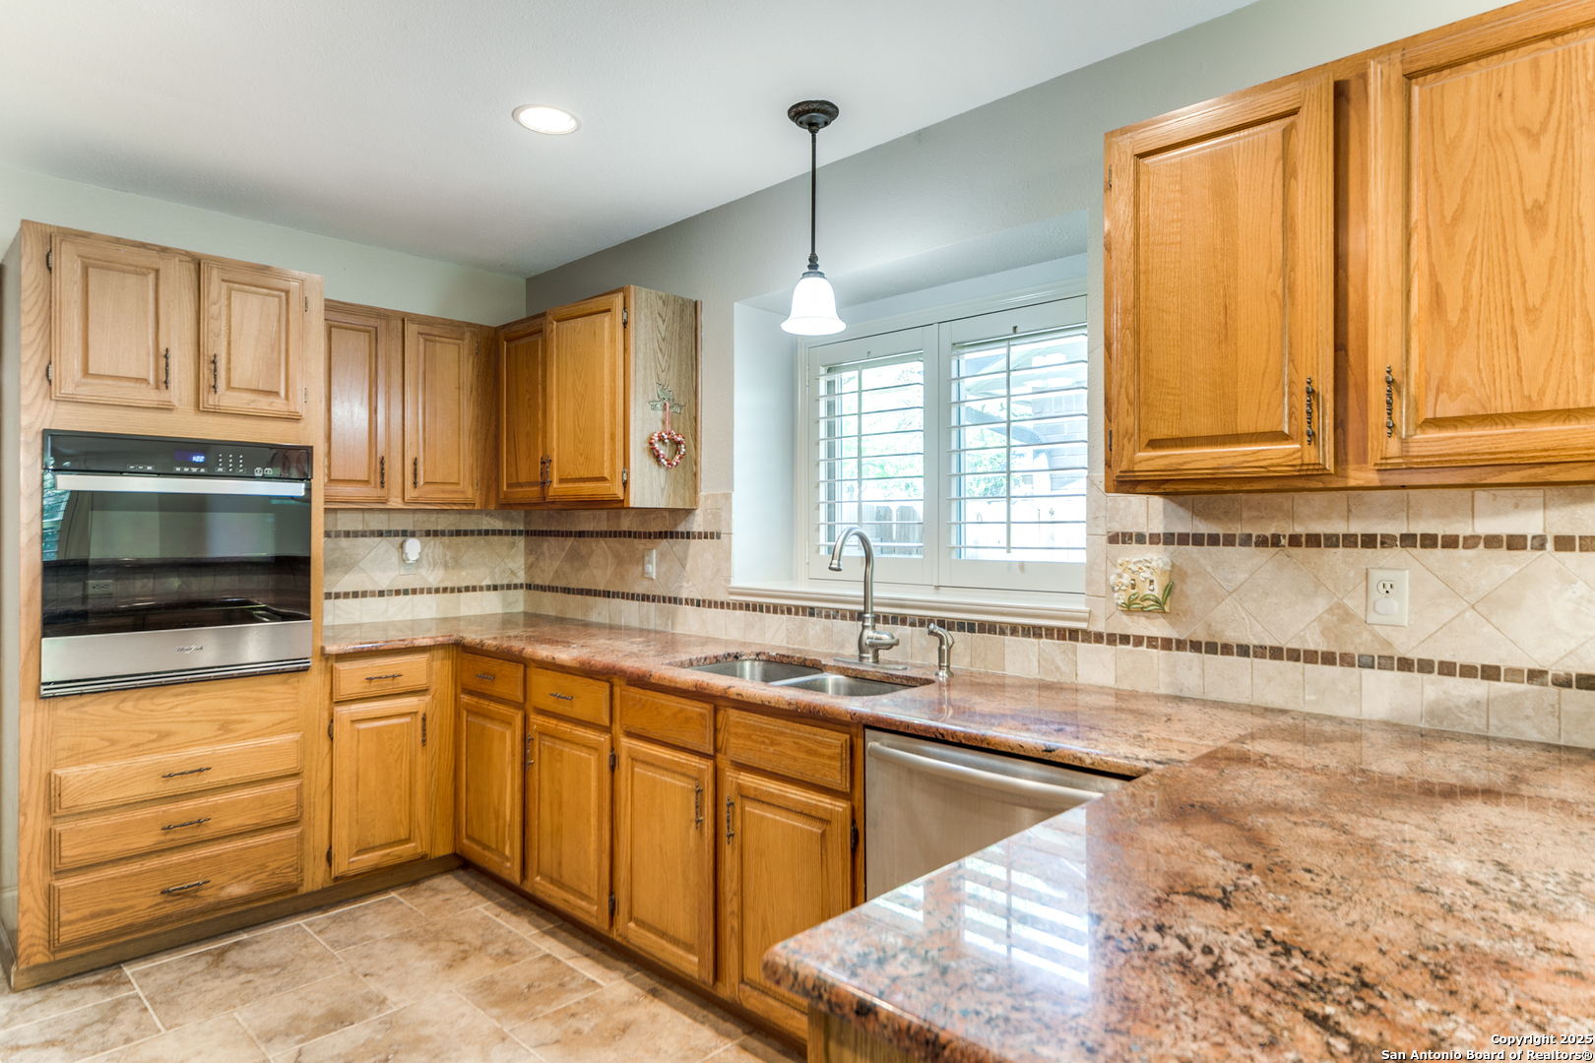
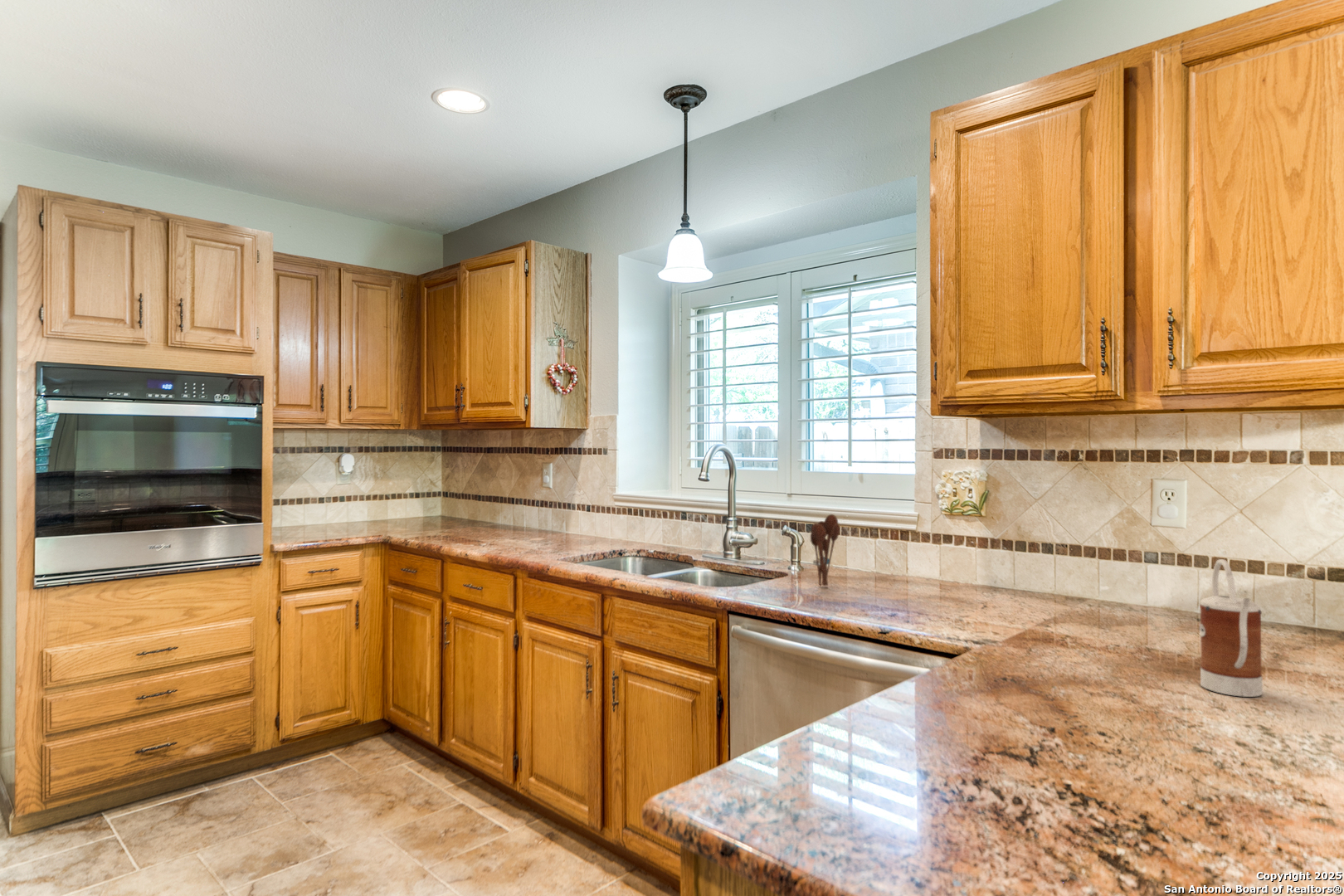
+ kettle (1230, 626)
+ utensil holder (825, 550)
